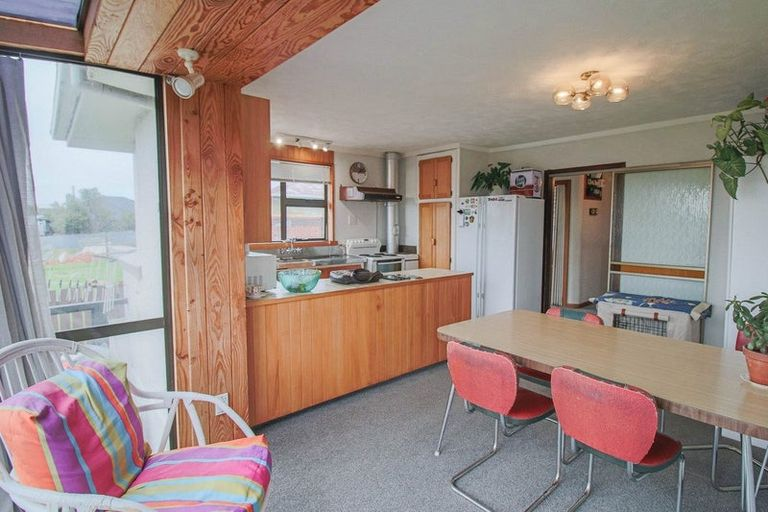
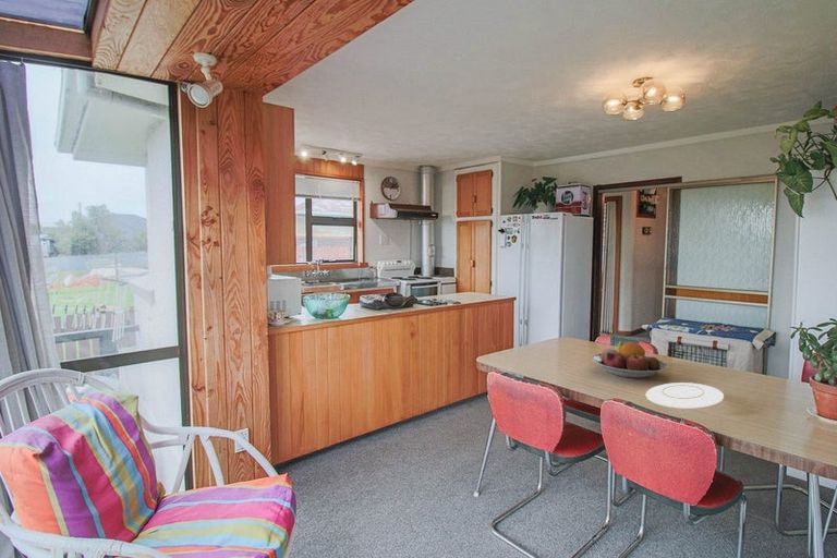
+ plate (682, 393)
+ fruit bowl (628, 359)
